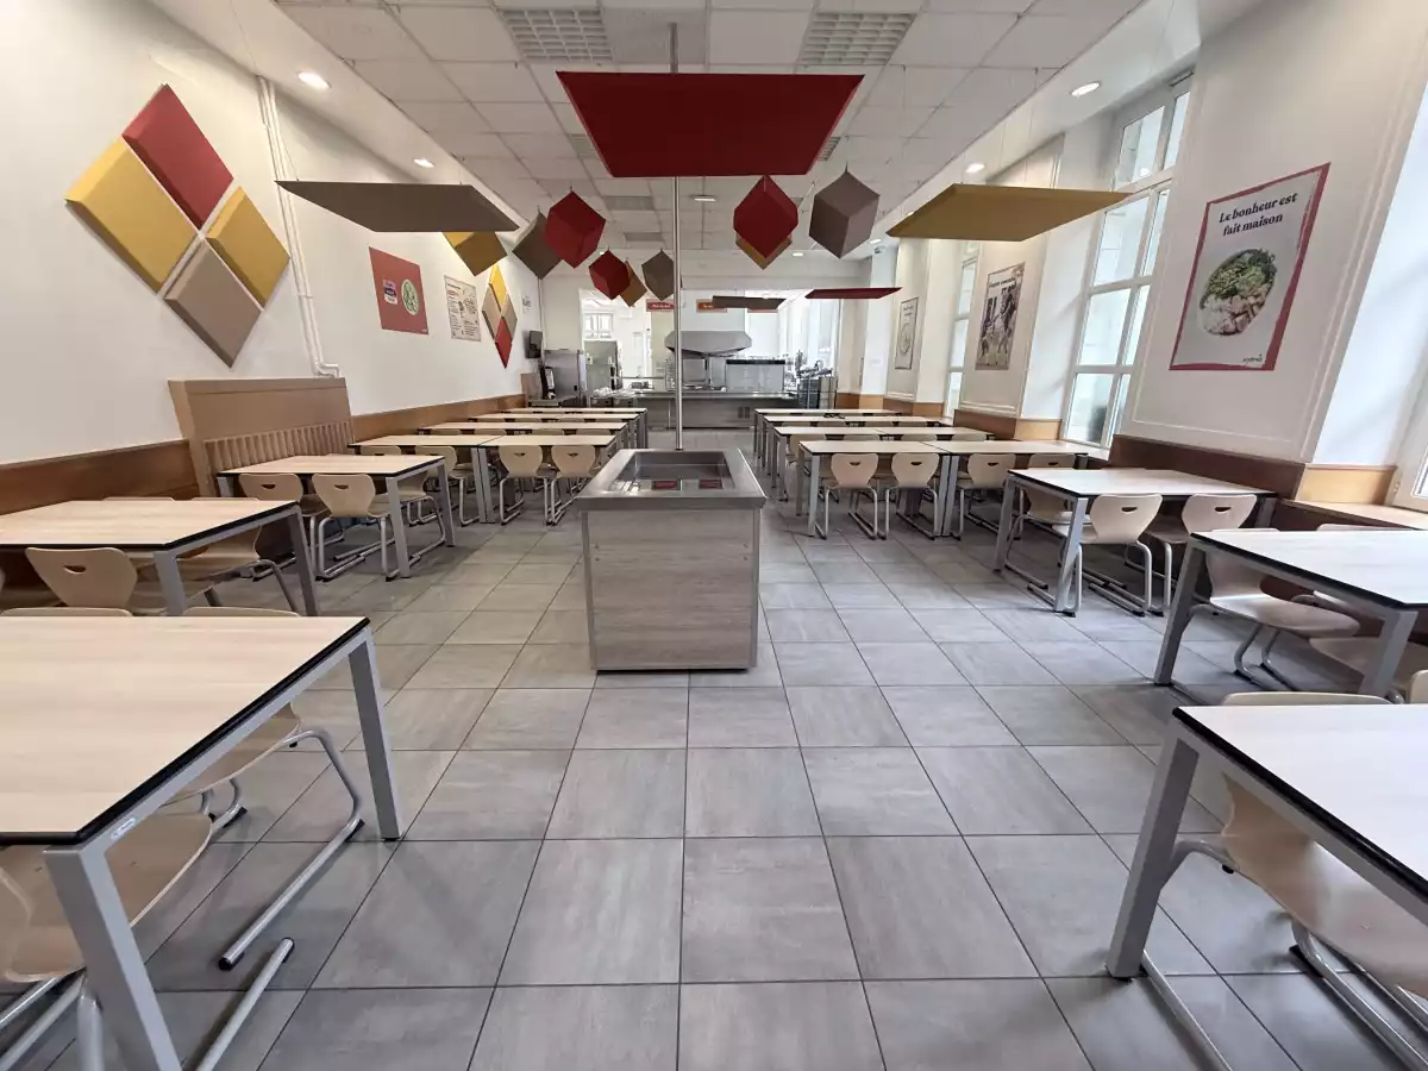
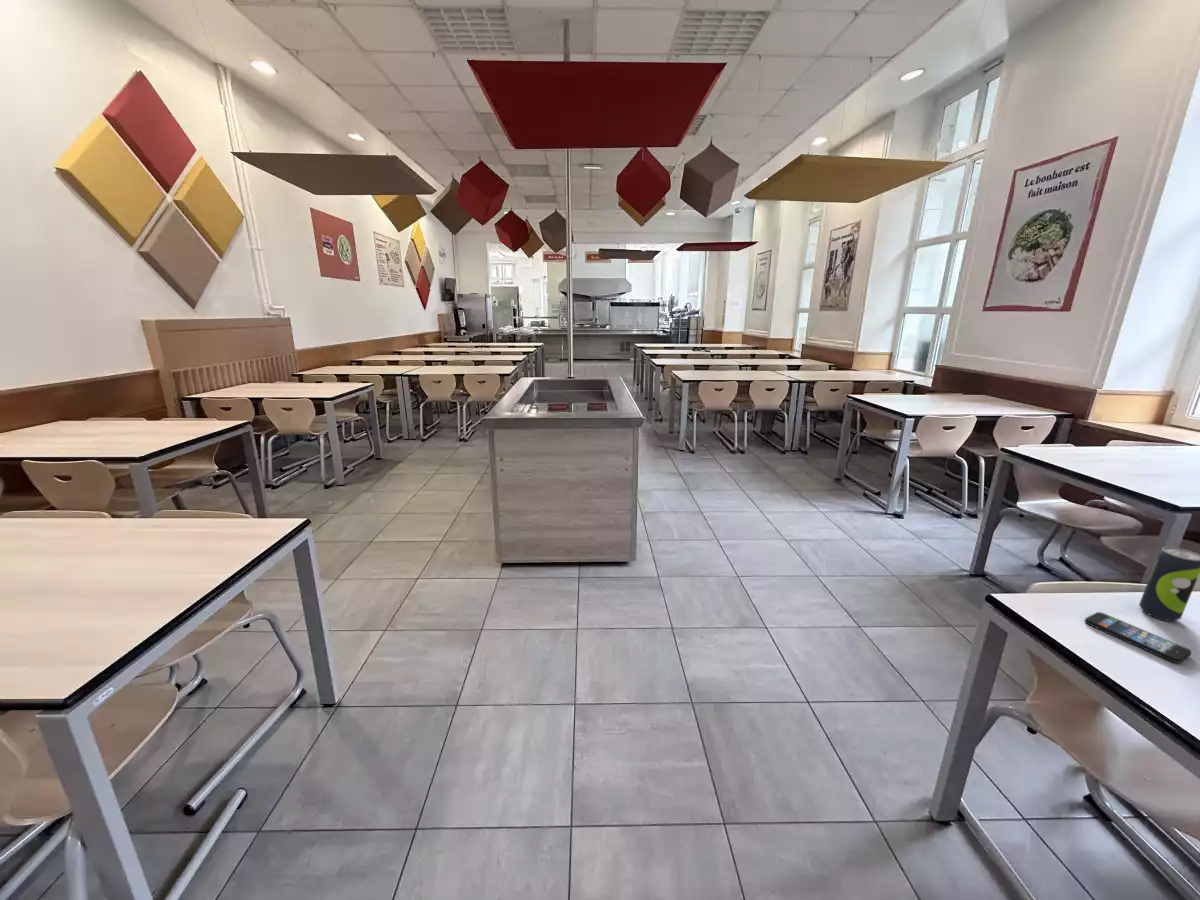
+ smartphone (1135, 635)
+ beverage can (1170, 584)
